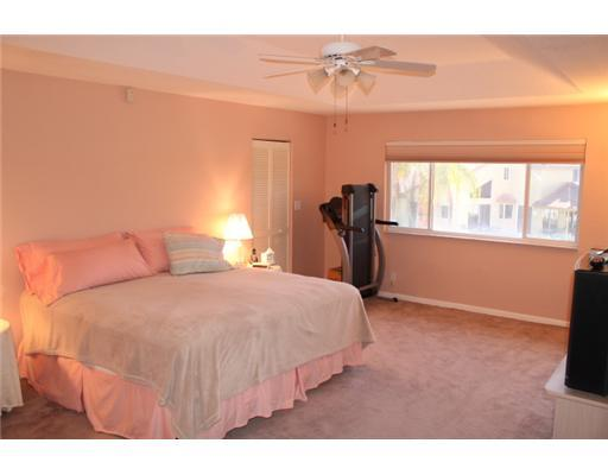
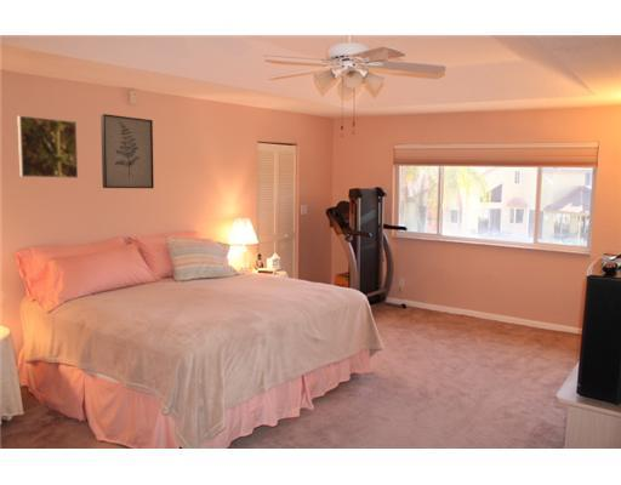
+ wall art (127, 153)
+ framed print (49, 148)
